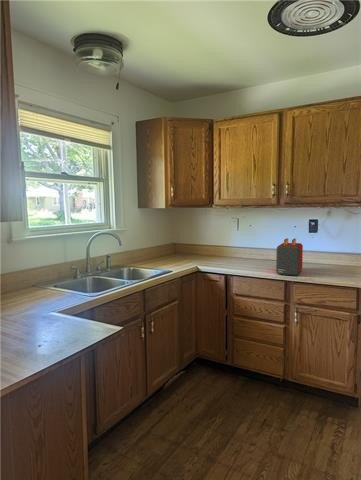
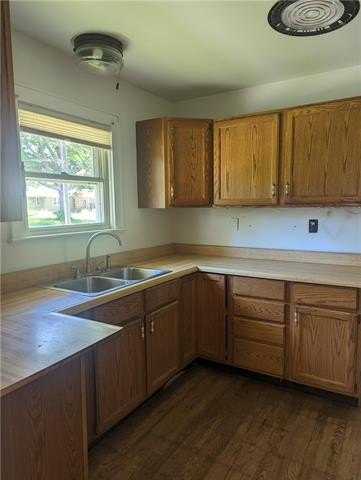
- toaster (289, 255)
